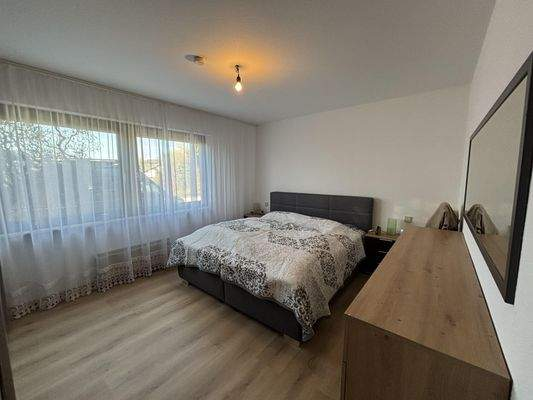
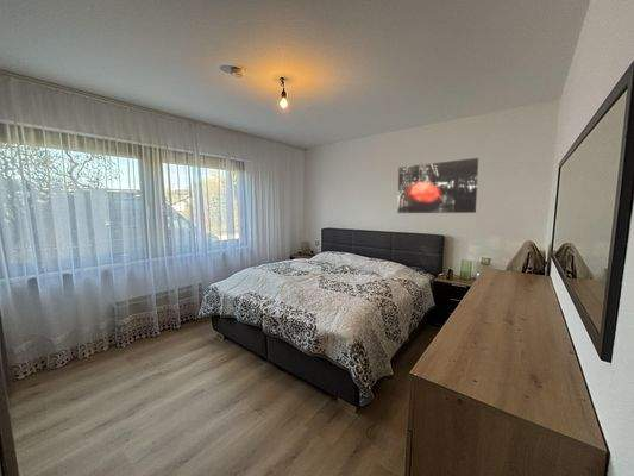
+ wall art (434, 188)
